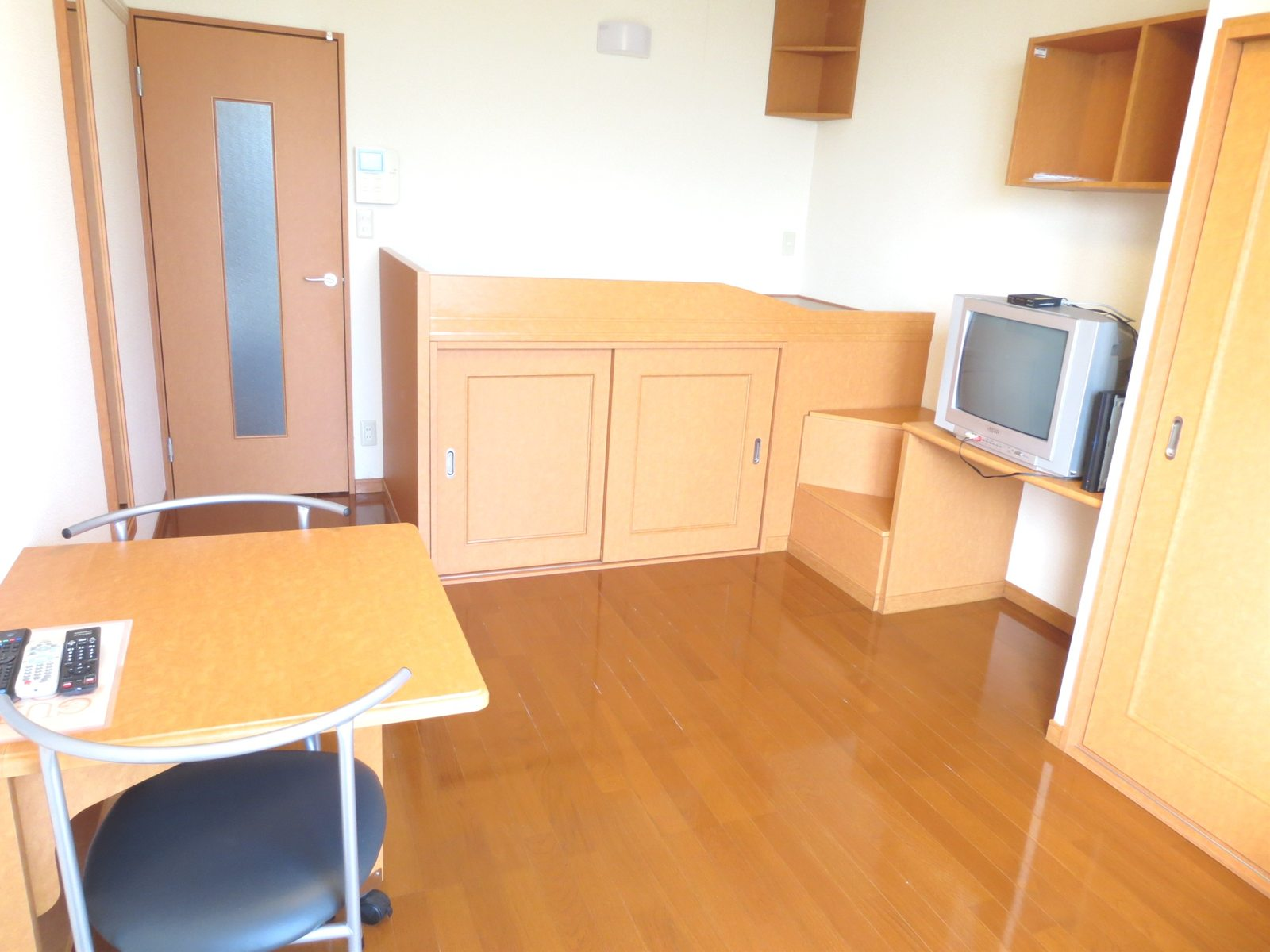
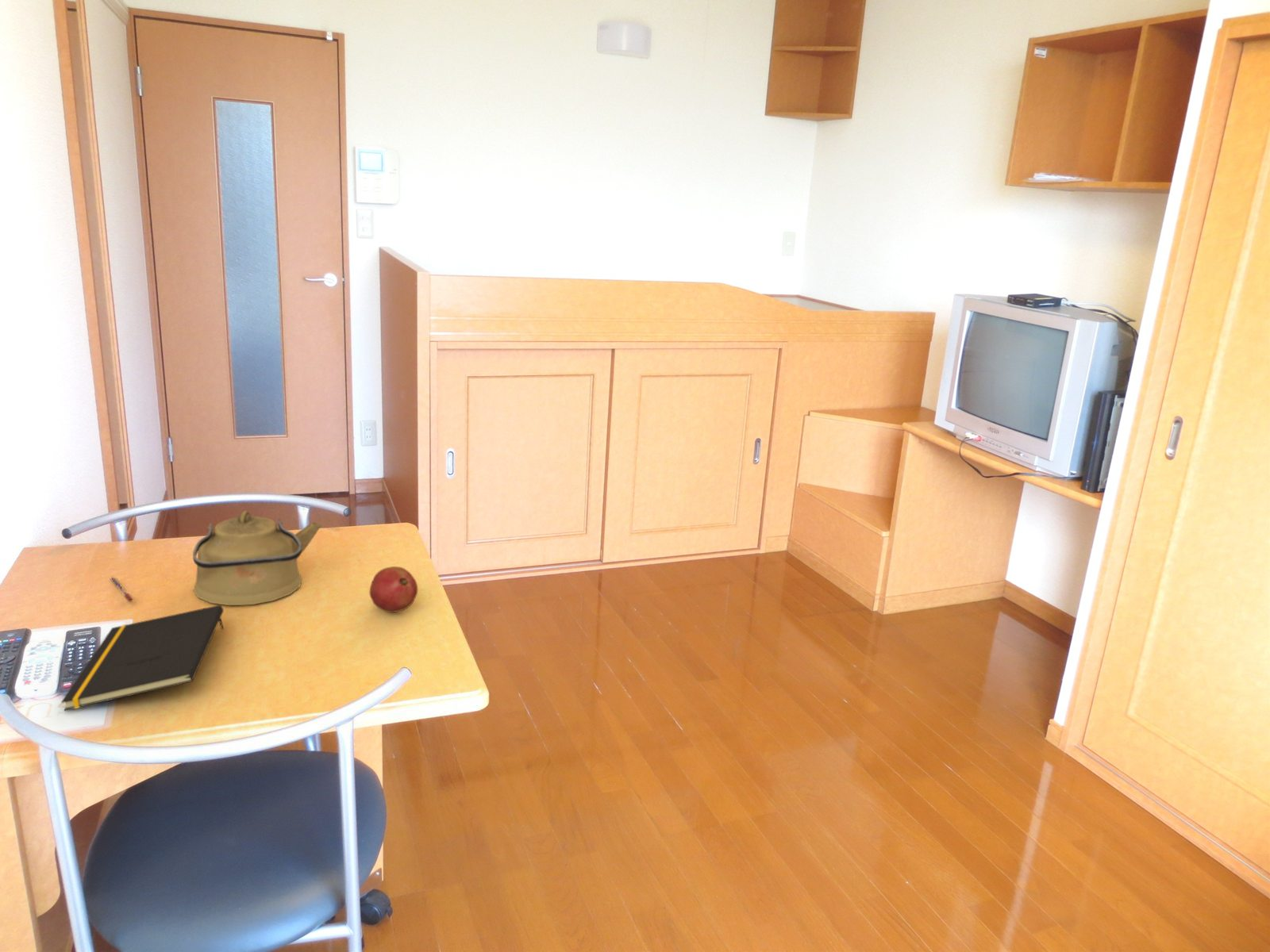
+ fruit (392, 589)
+ pen (121, 588)
+ kettle (258, 548)
+ notepad (149, 653)
